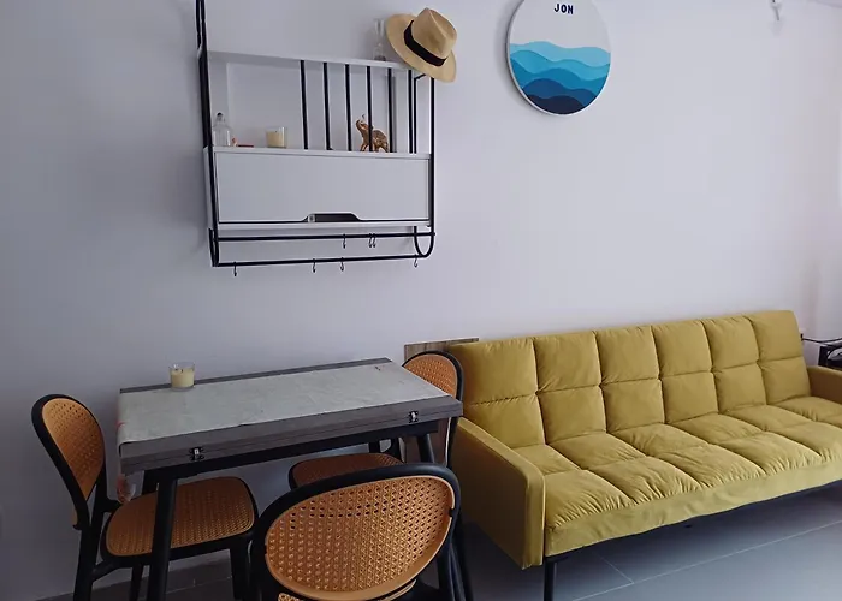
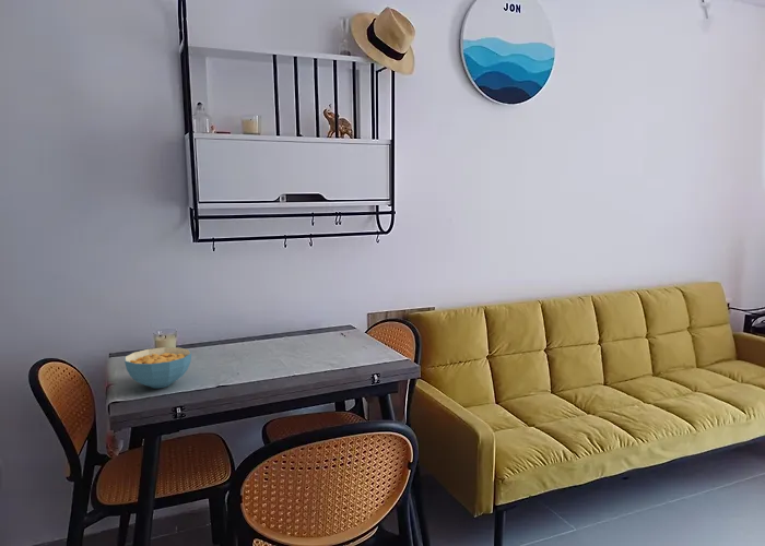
+ cereal bowl (158, 370)
